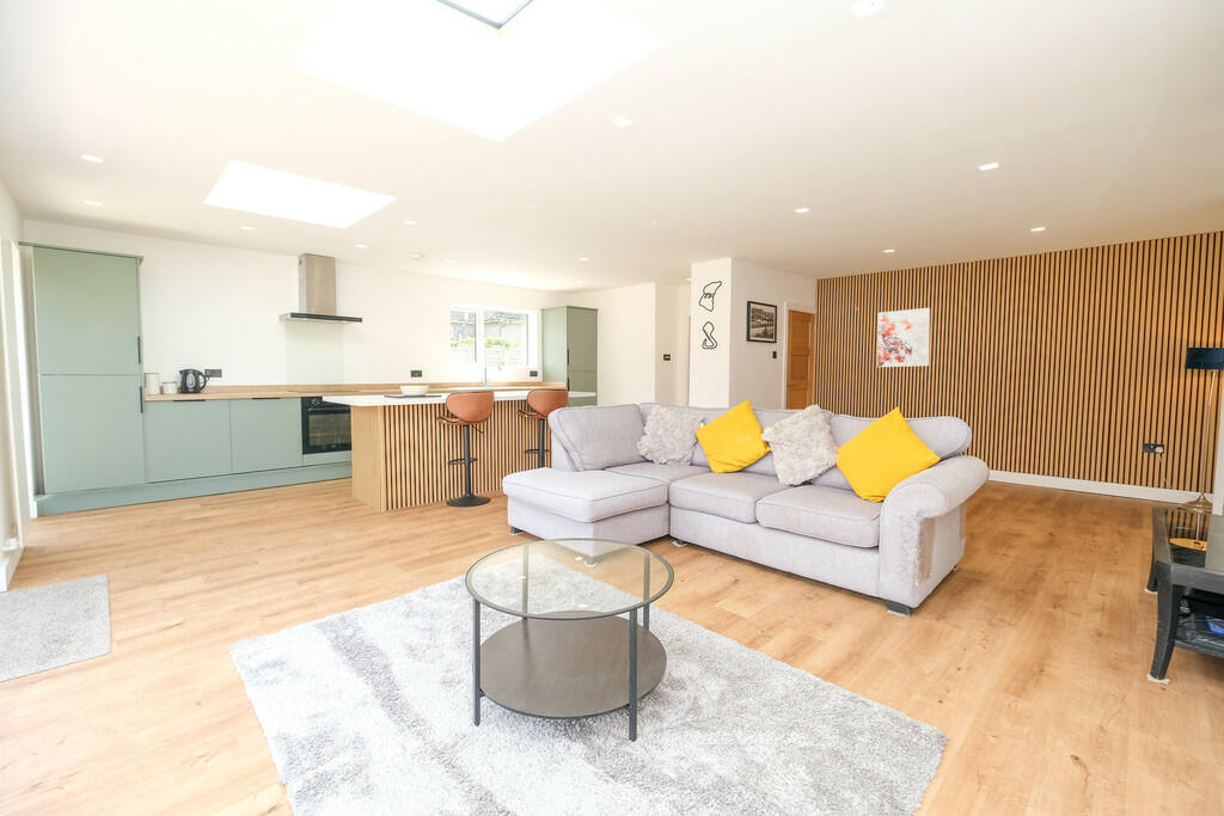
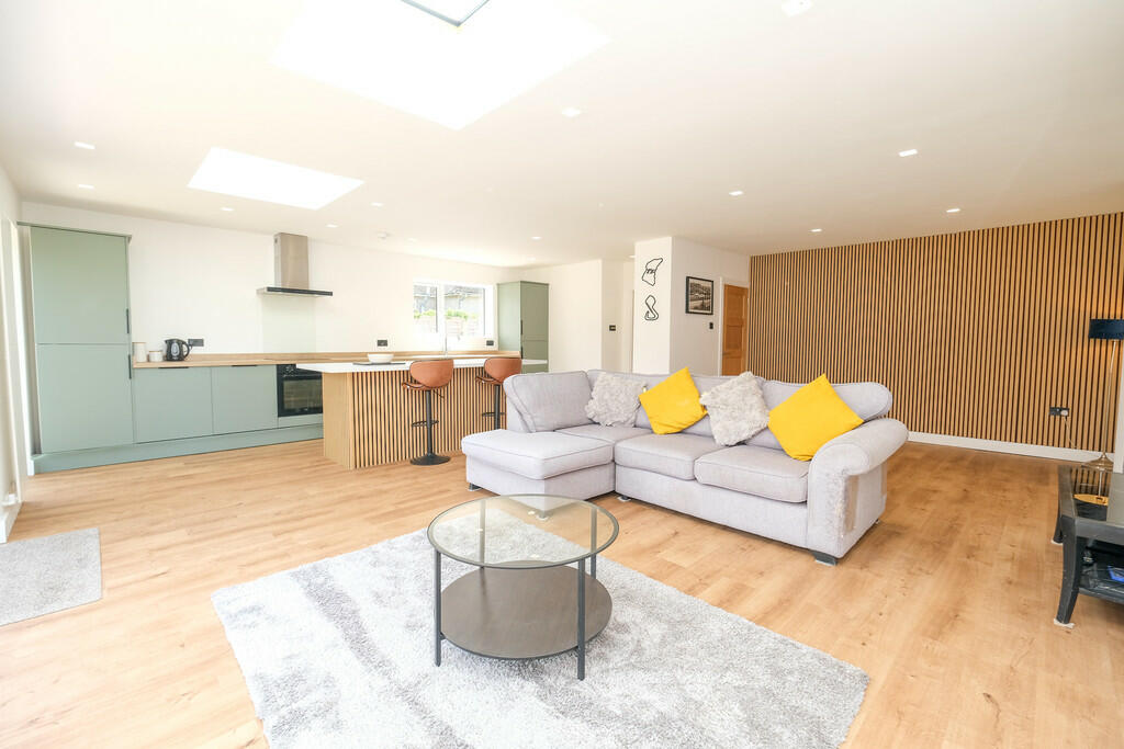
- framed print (902, 338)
